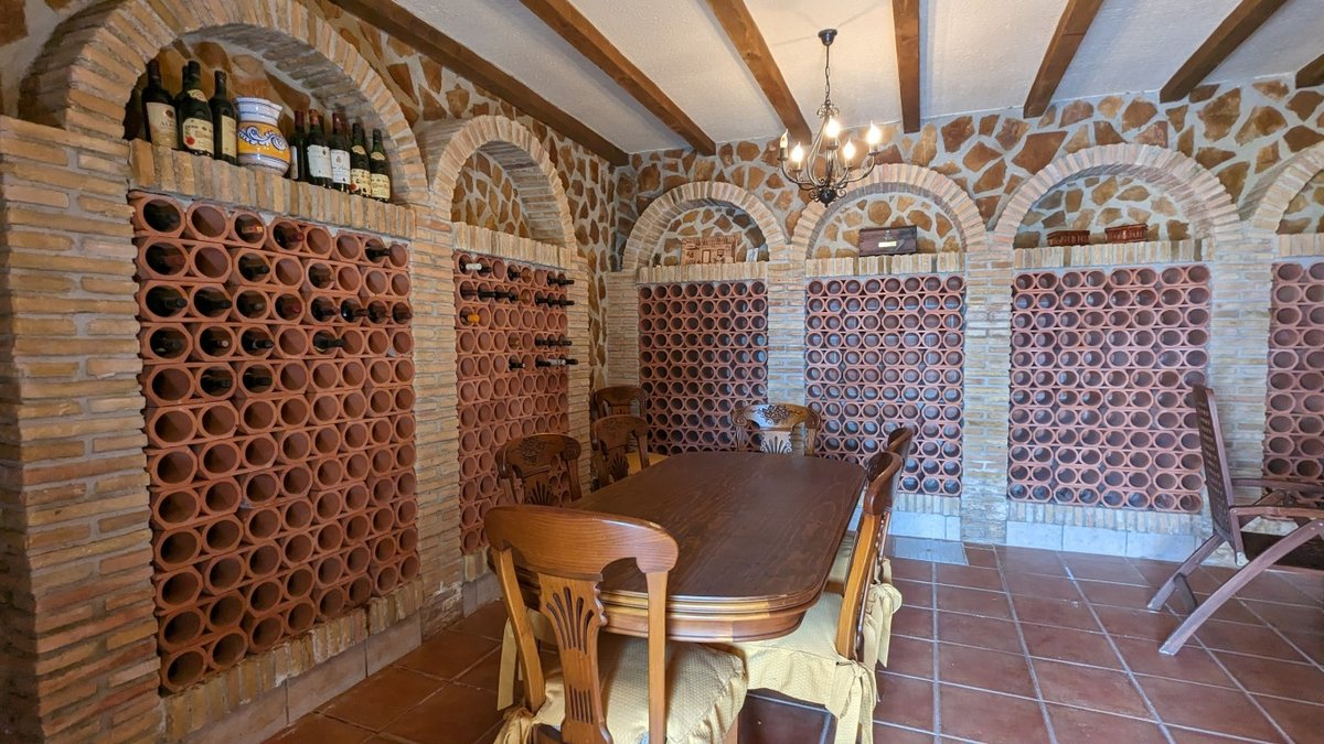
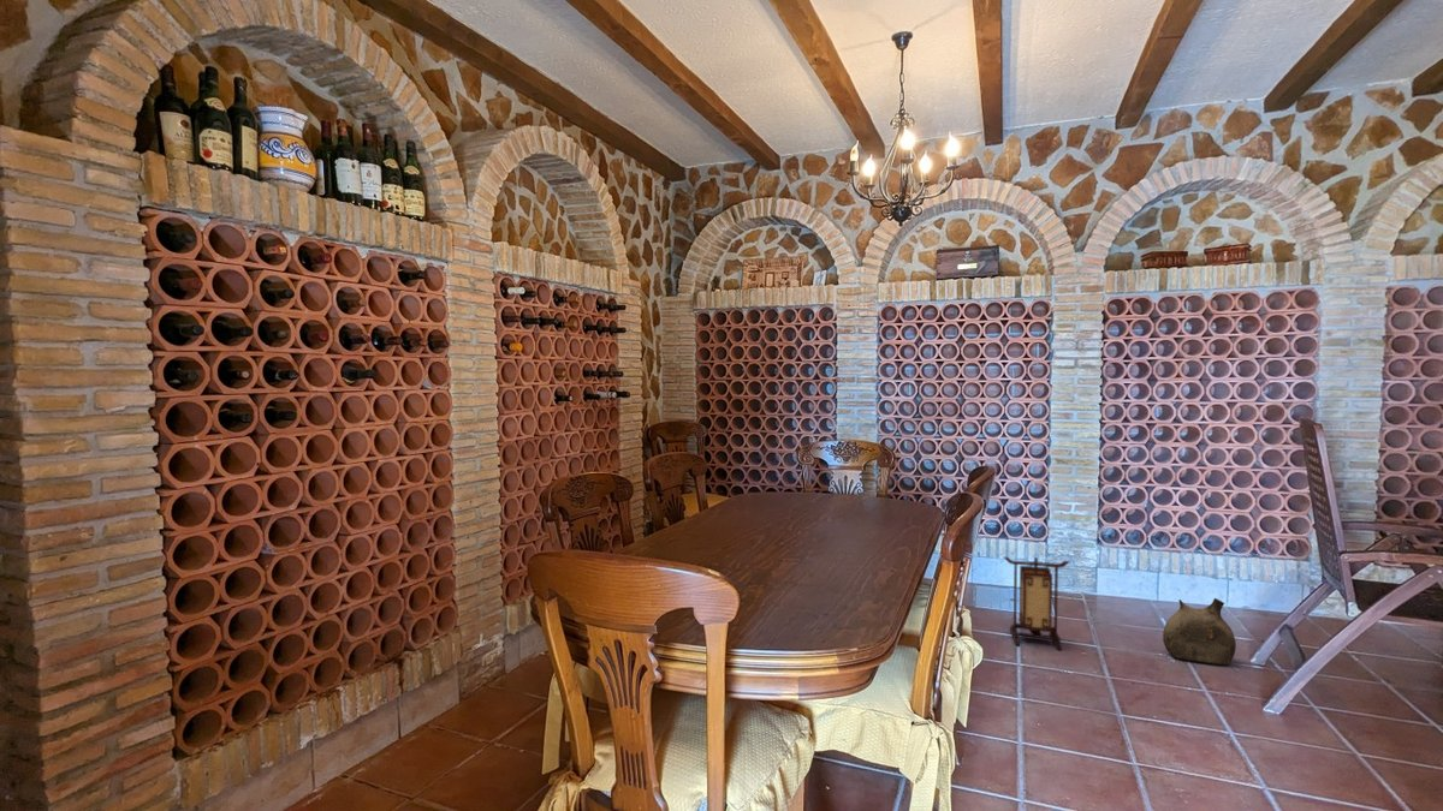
+ lantern (1034, 596)
+ ceramic jug (1199, 628)
